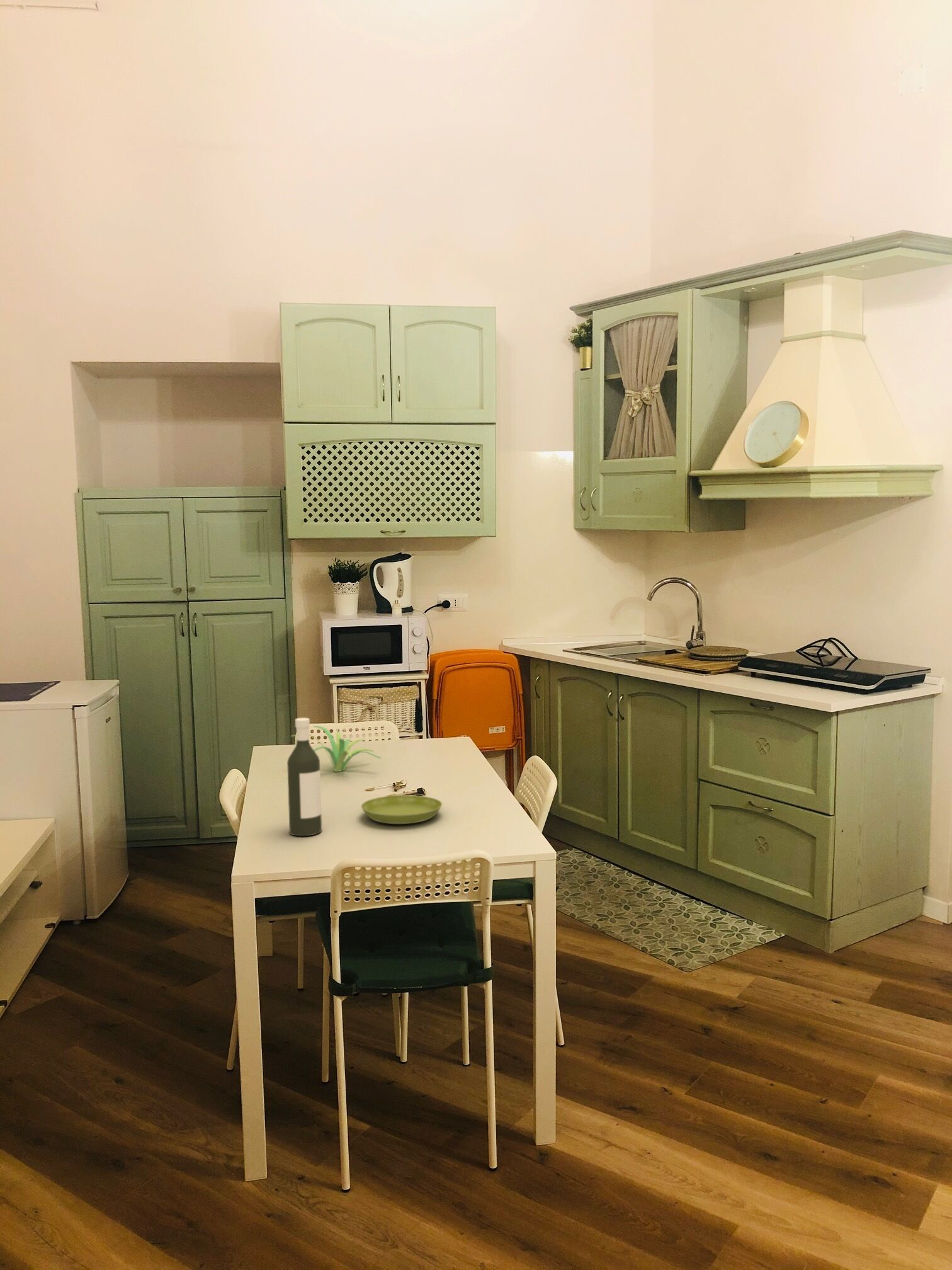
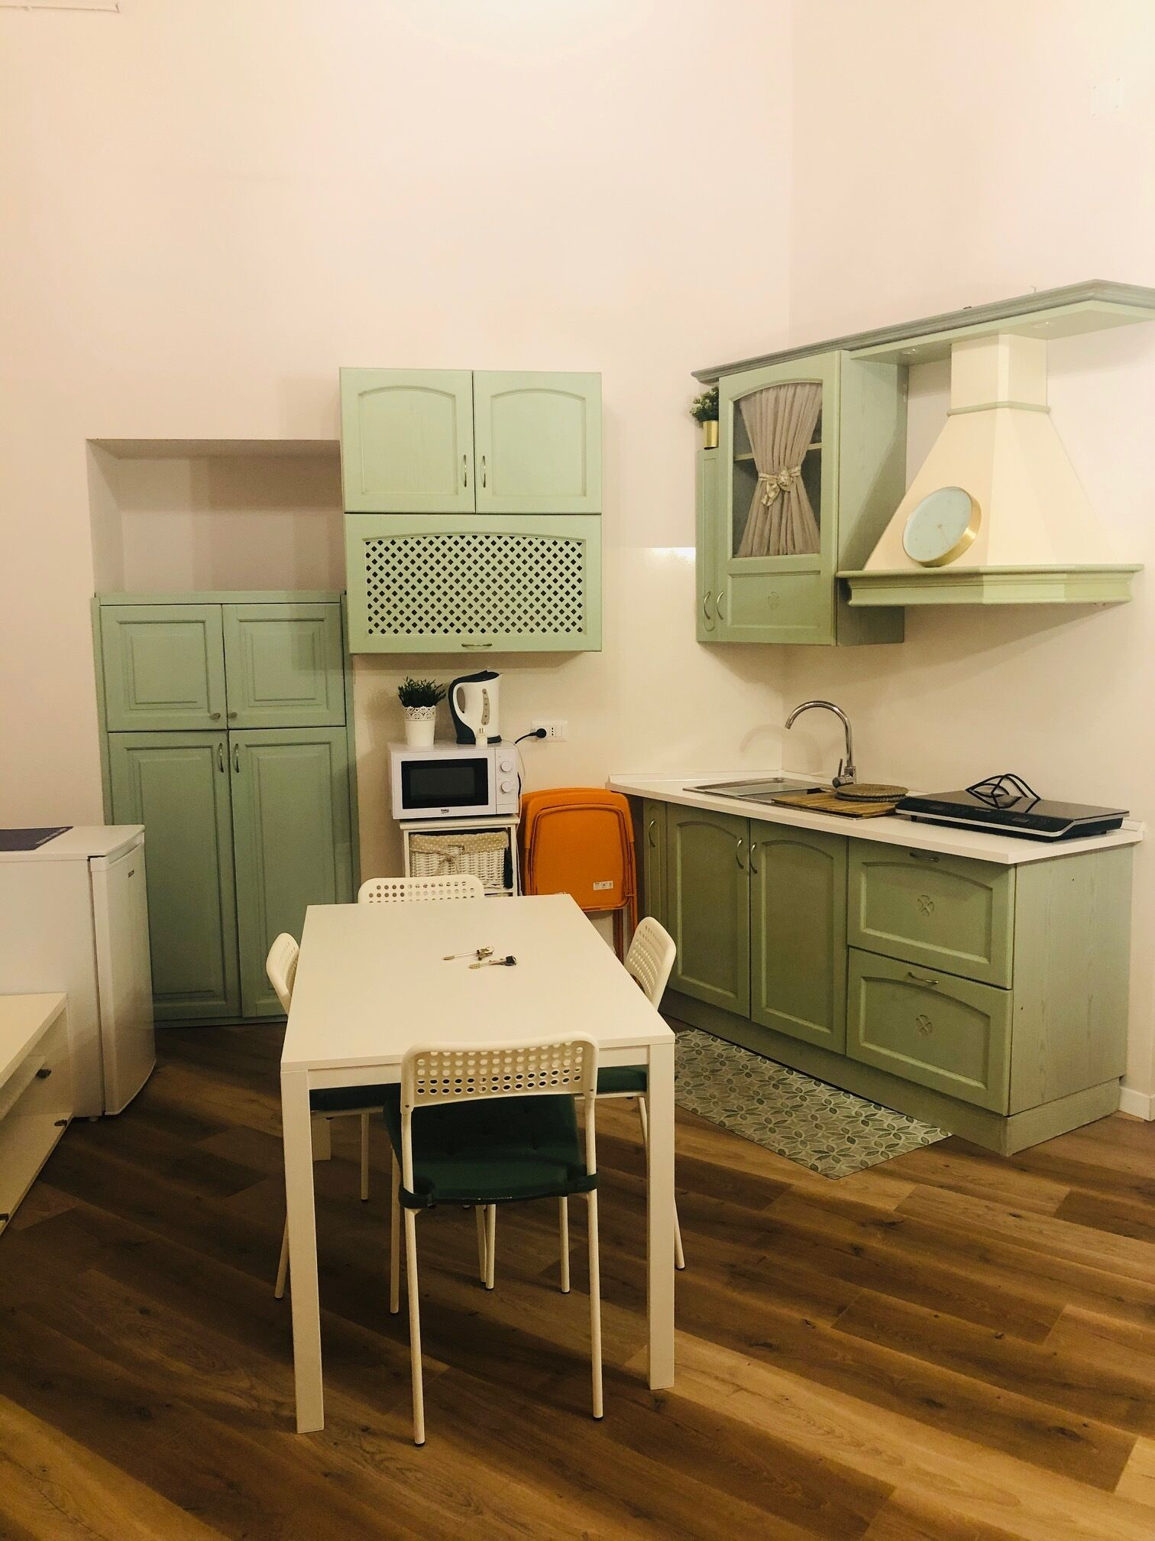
- saucer (402, 810)
- plant (337, 751)
- bottle (303, 775)
